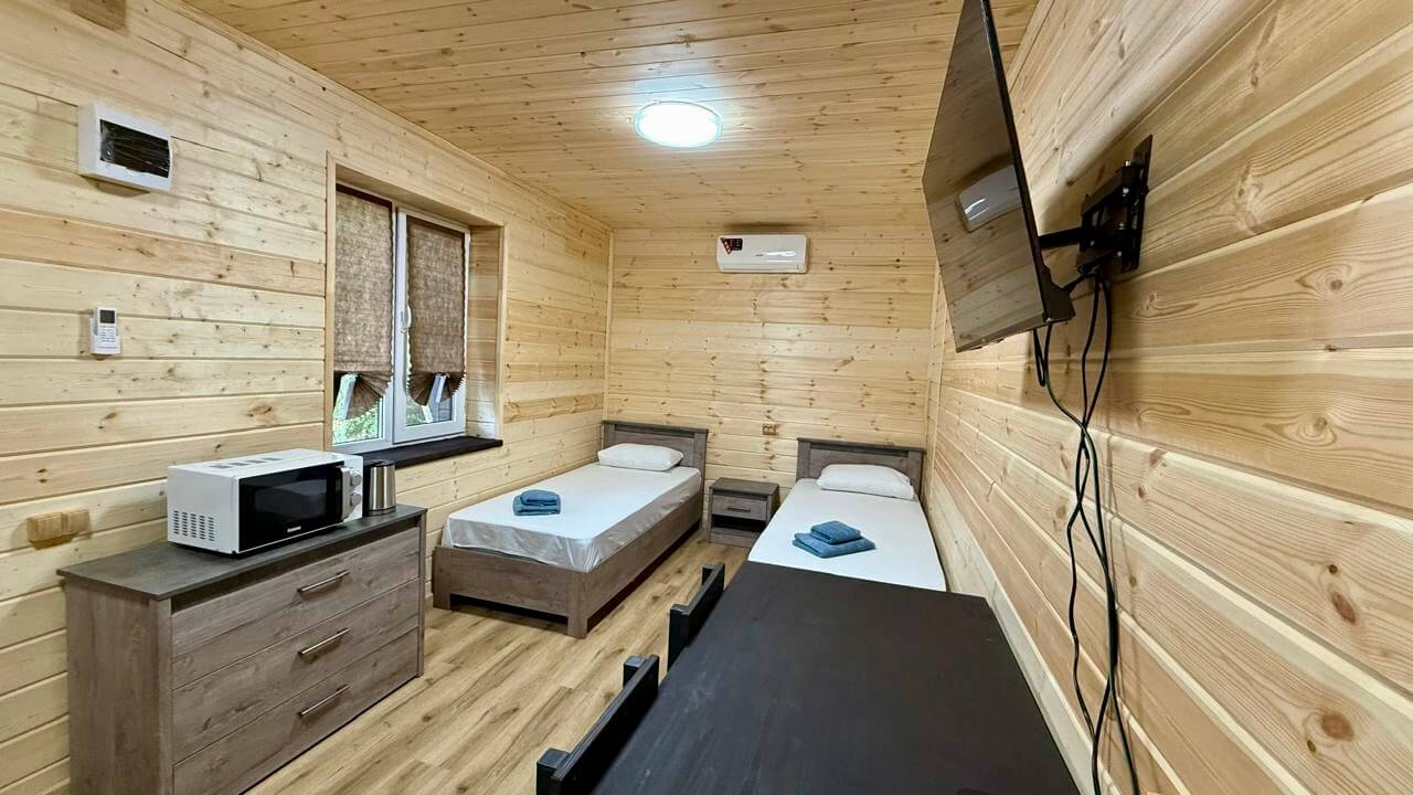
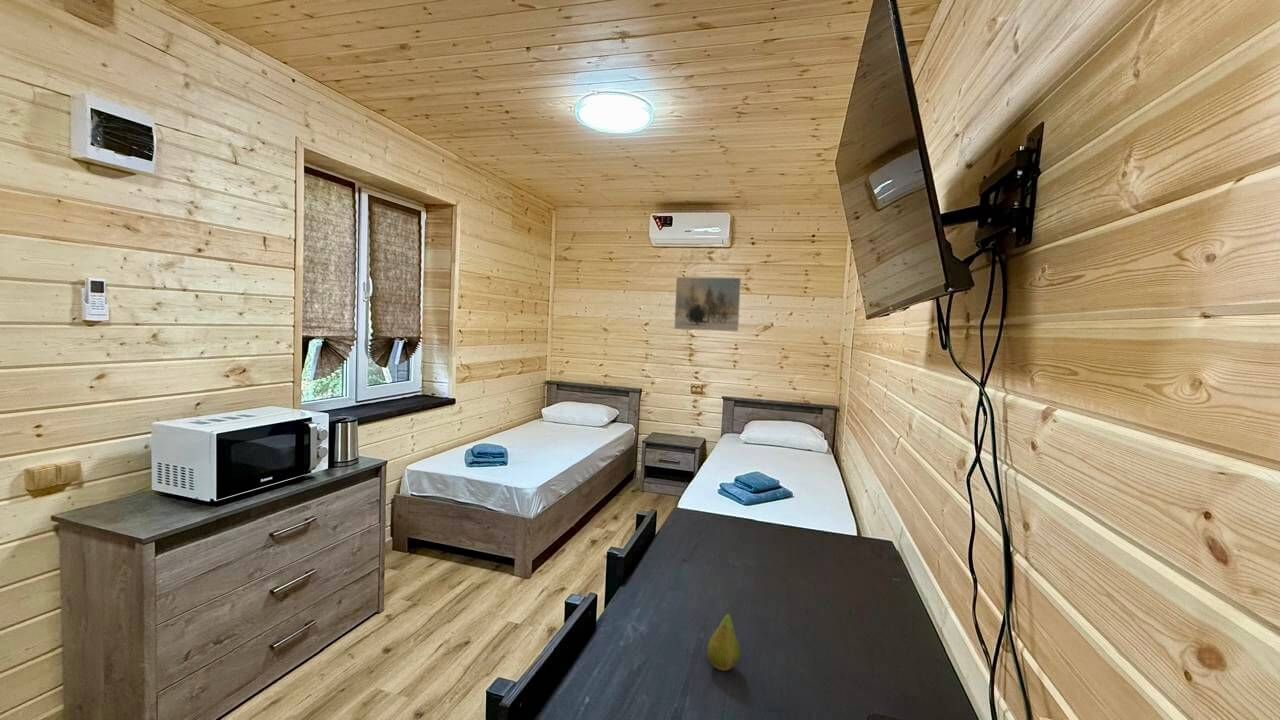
+ fruit (723, 638)
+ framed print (707, 304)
